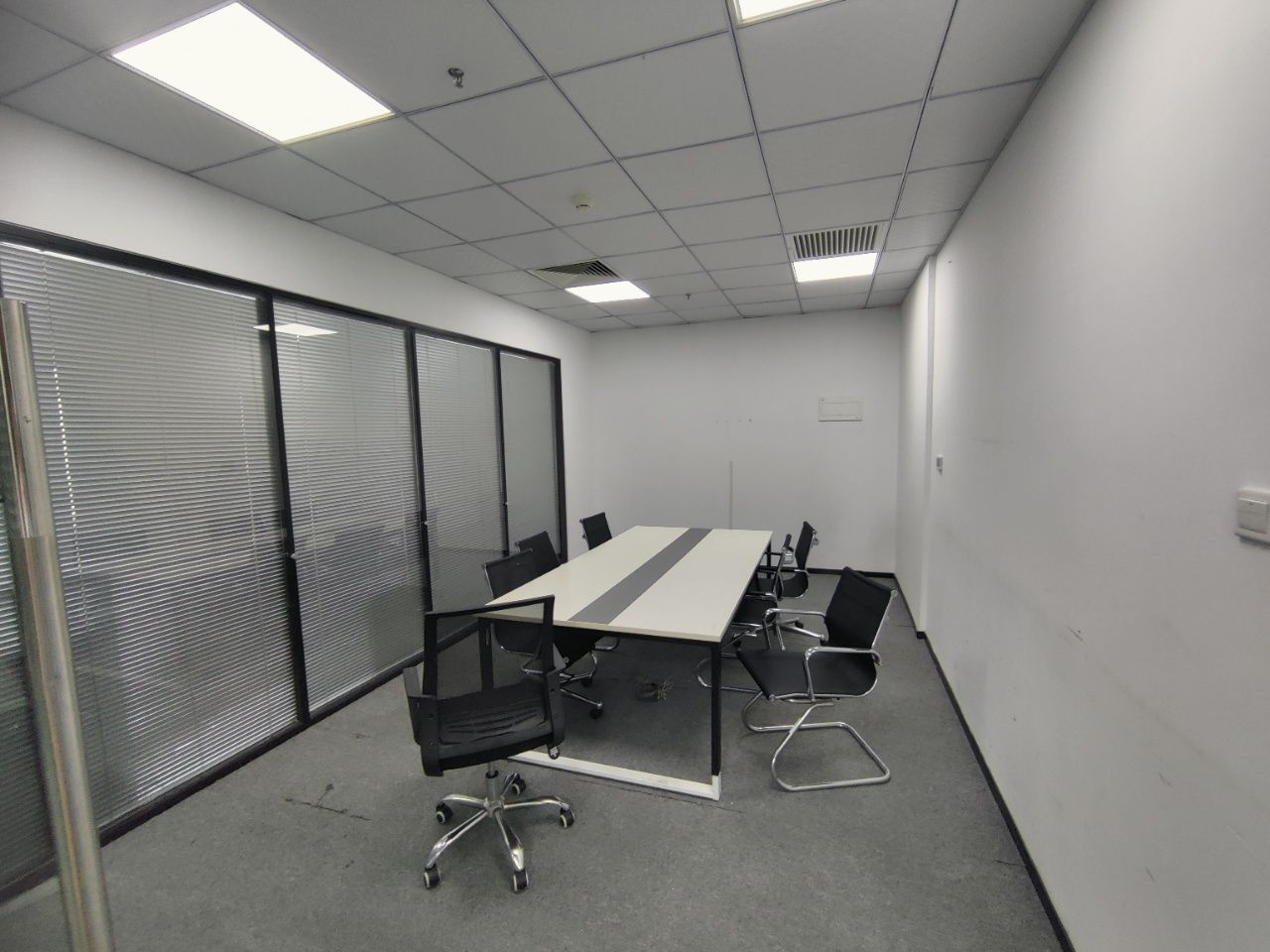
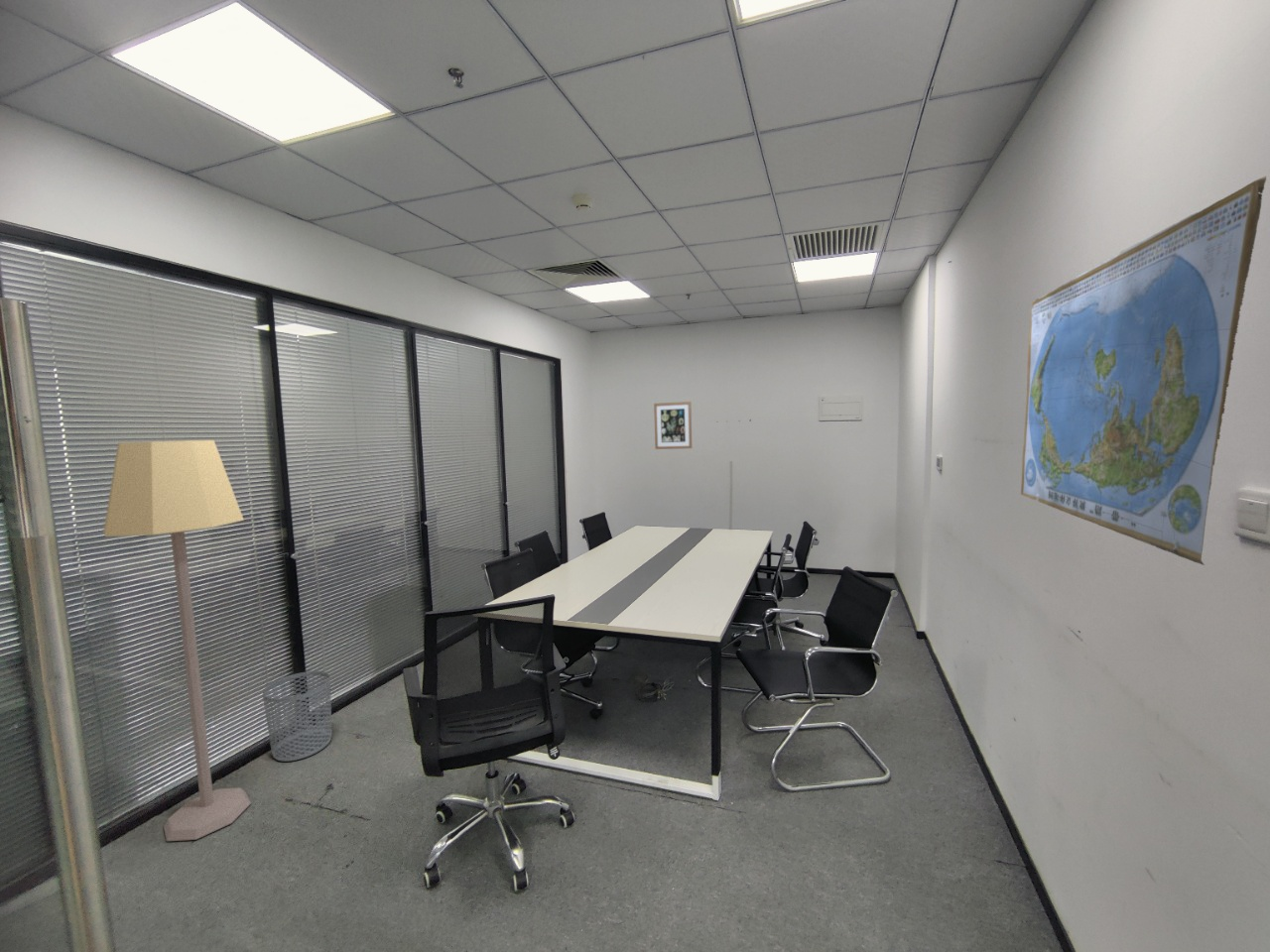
+ lamp (189, 634)
+ waste bin (300, 715)
+ world map (1097, 393)
+ wall art (673, 425)
